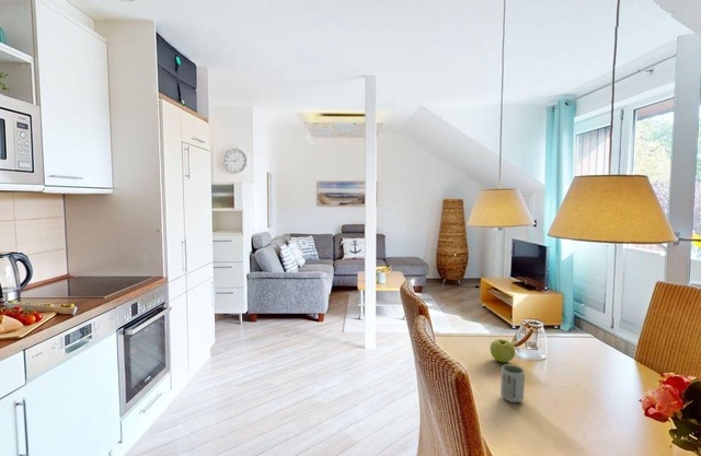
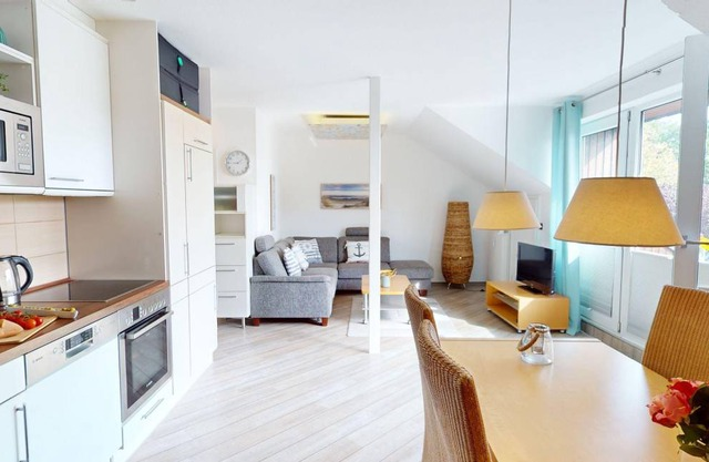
- apple (502, 350)
- cup (512, 383)
